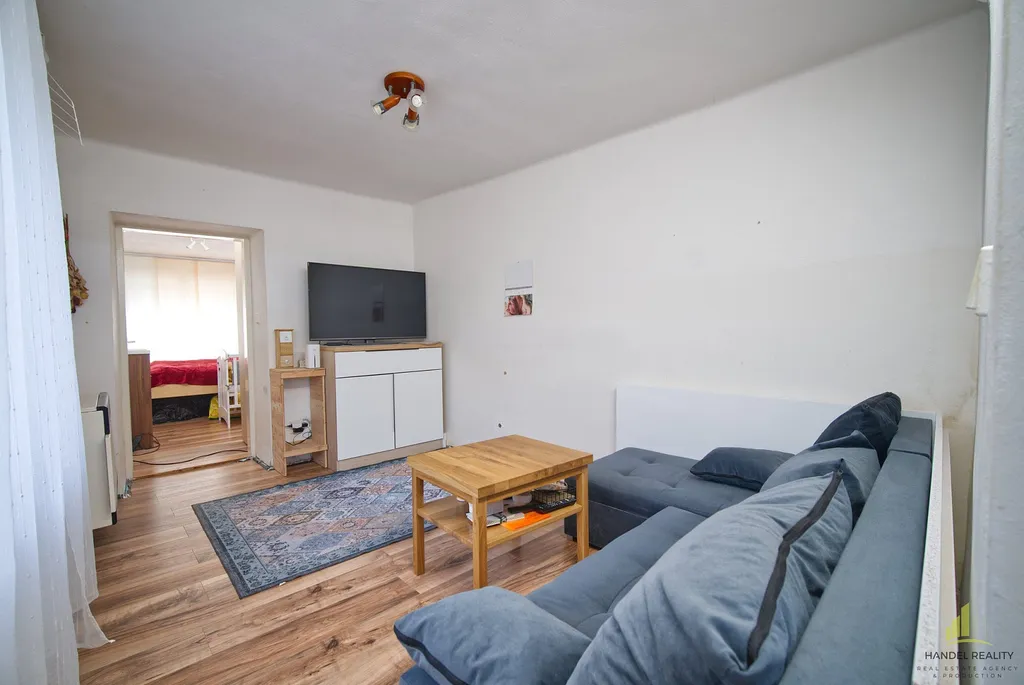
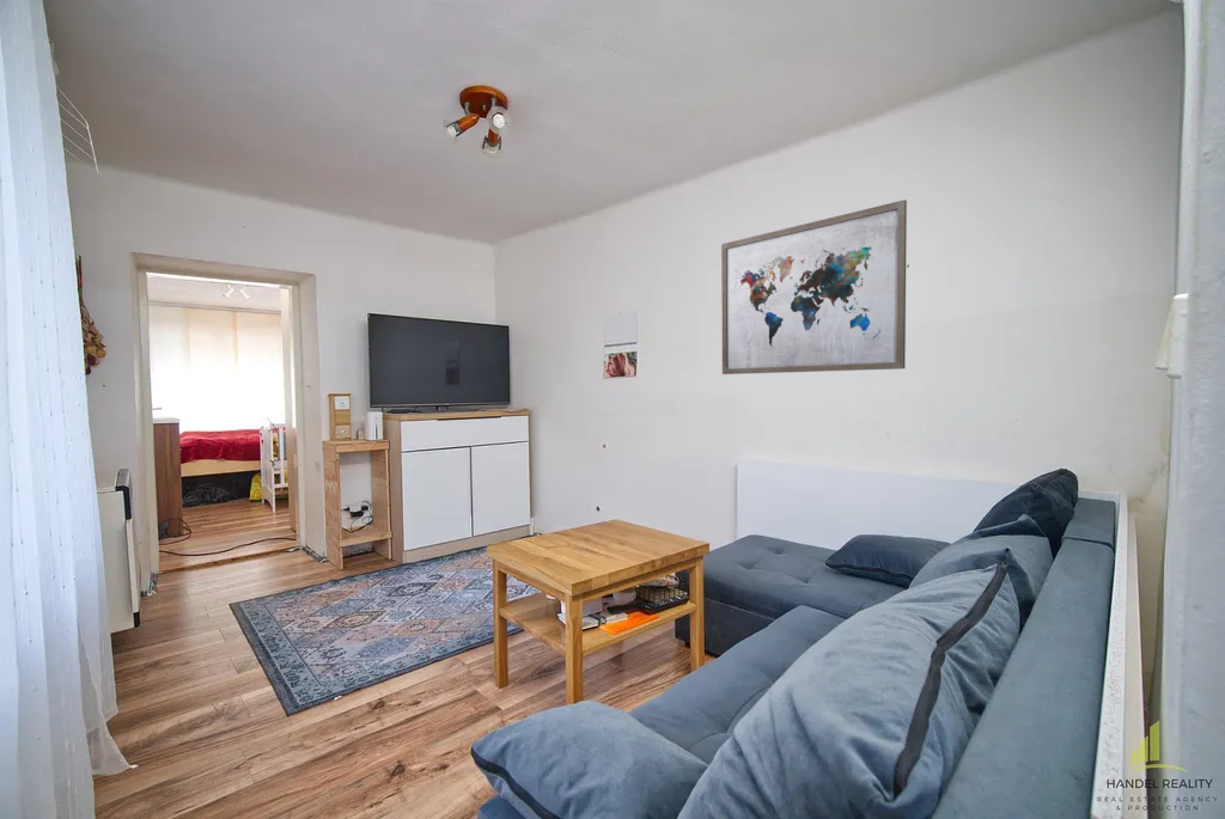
+ wall art (802, 299)
